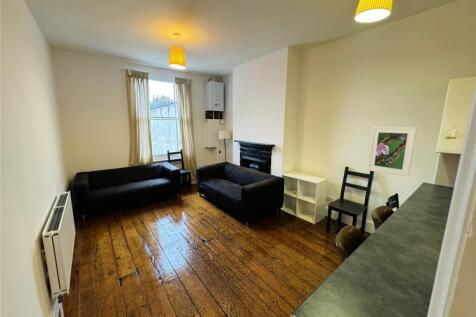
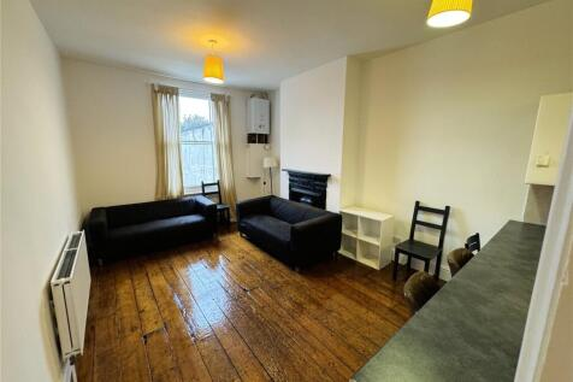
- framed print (390, 150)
